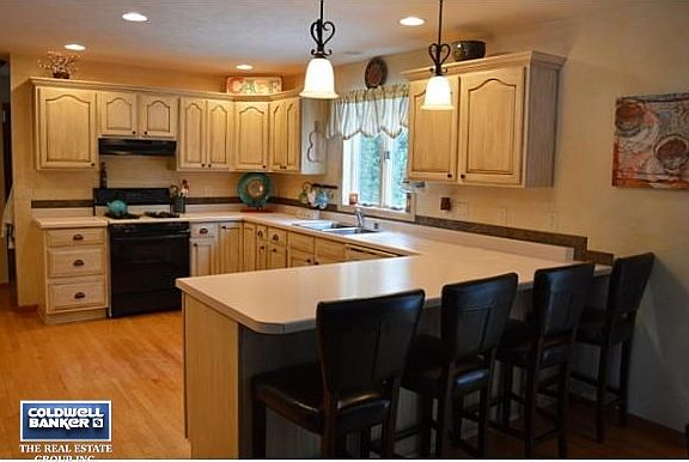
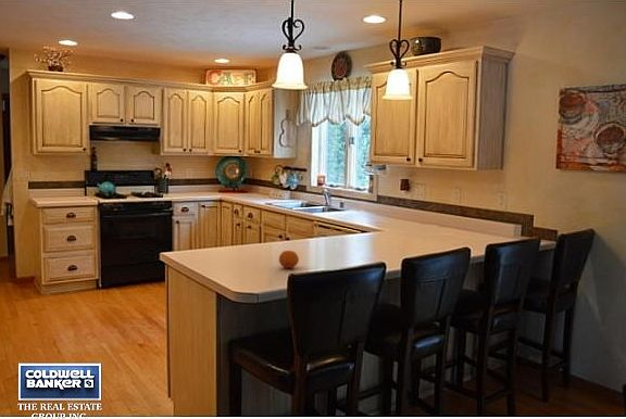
+ fruit (288, 258)
